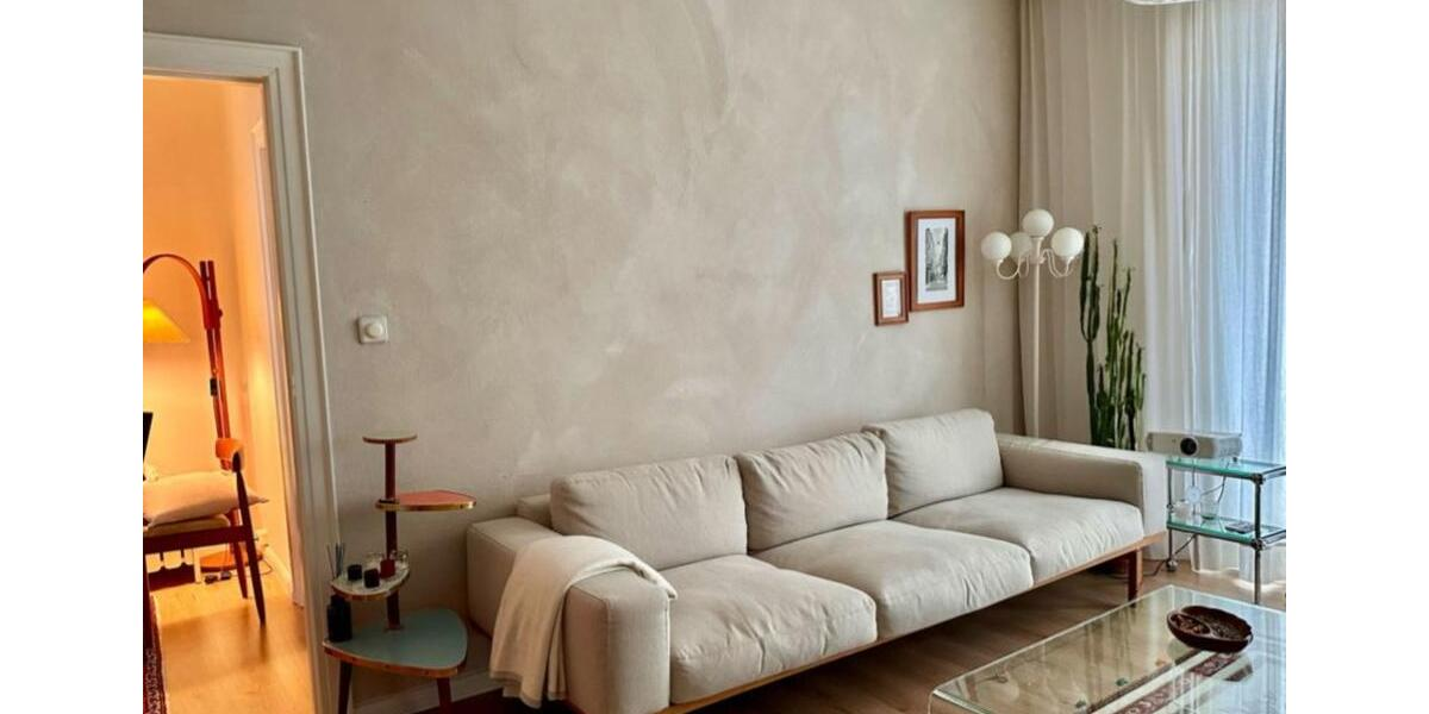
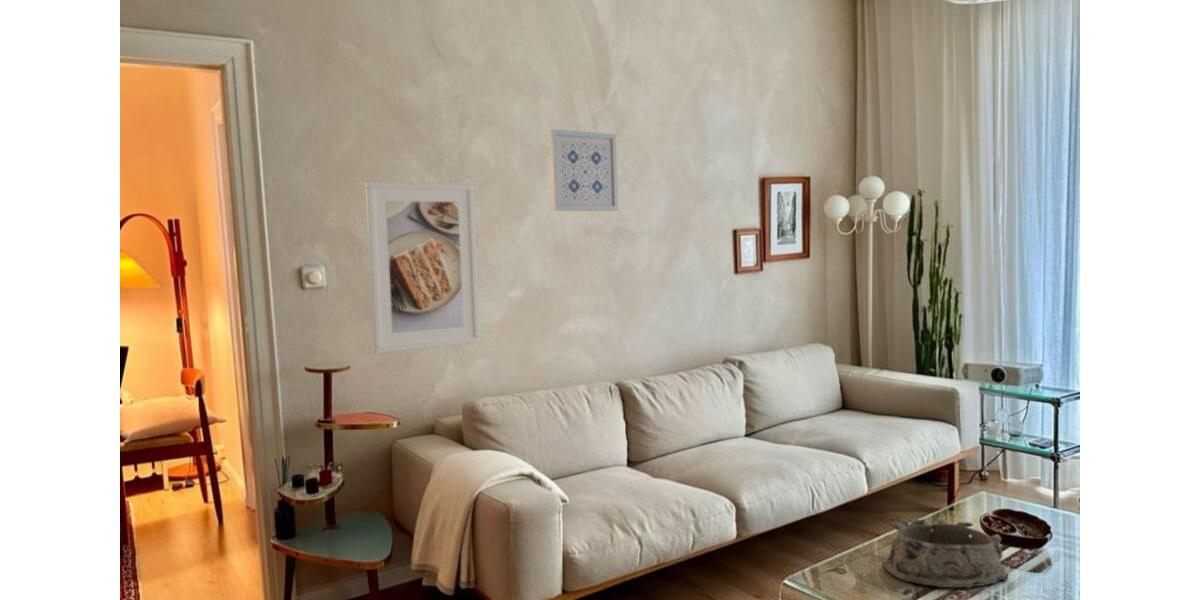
+ wall art (584, 171)
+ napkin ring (942, 549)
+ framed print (425, 265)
